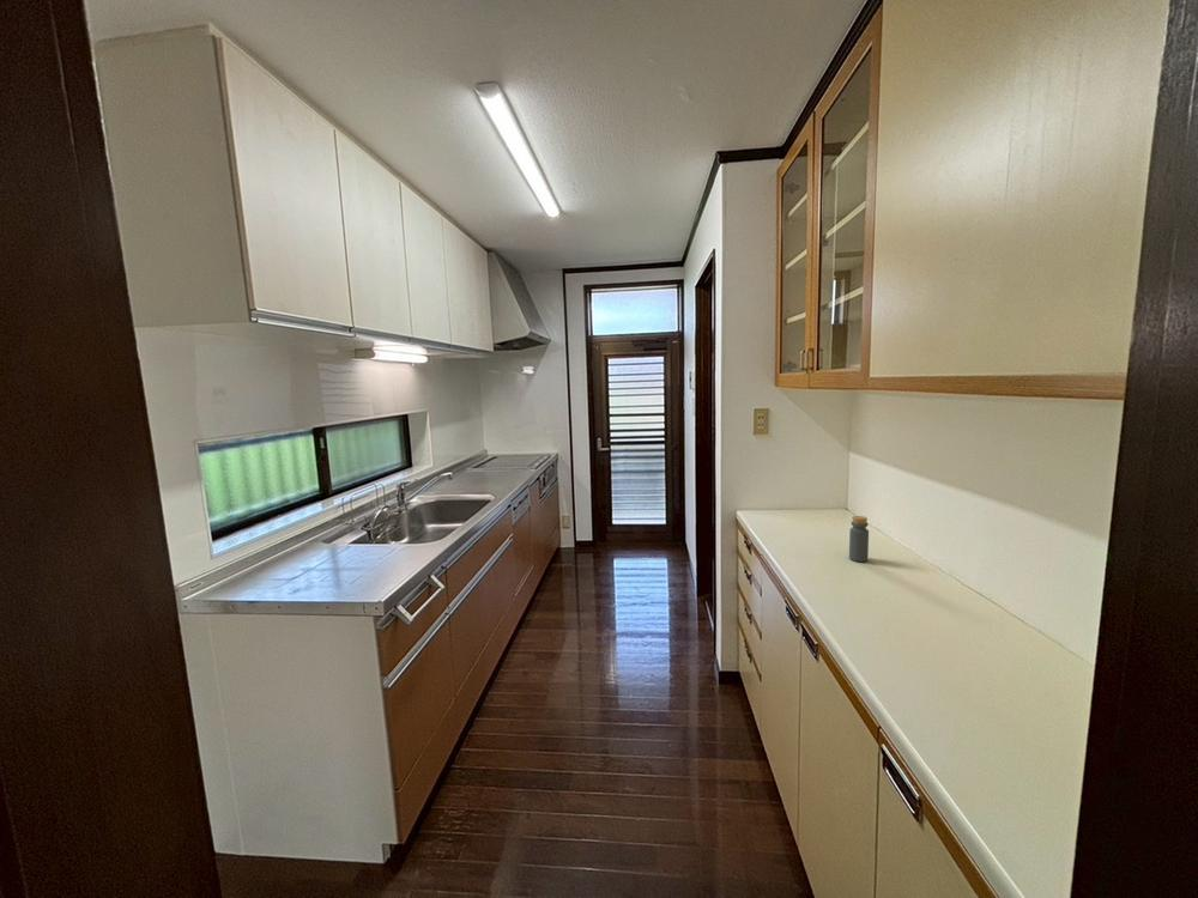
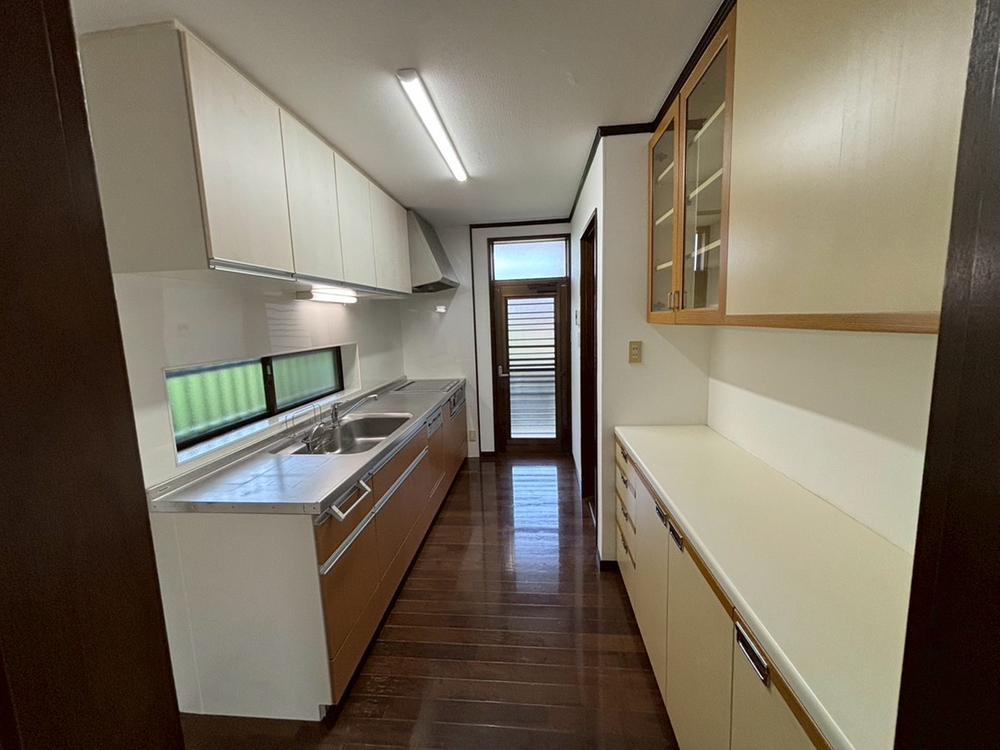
- bottle (859, 538)
